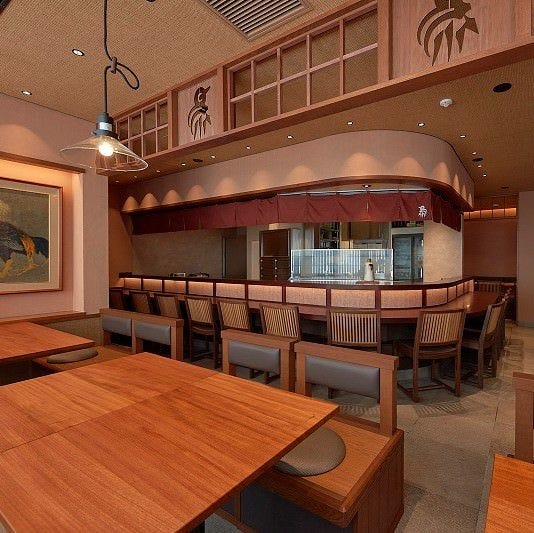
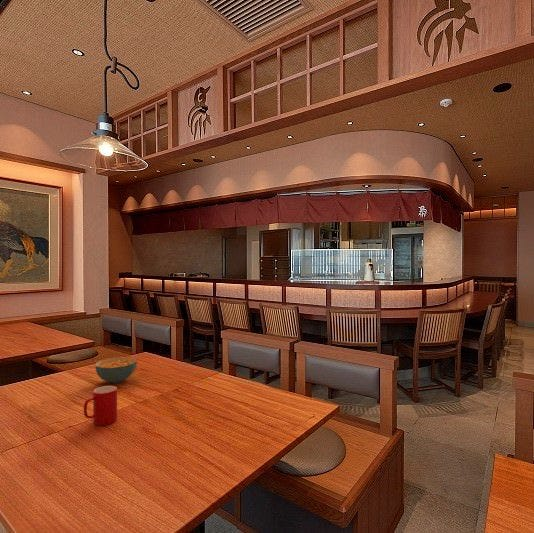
+ cup (100, 406)
+ cereal bowl (116, 371)
